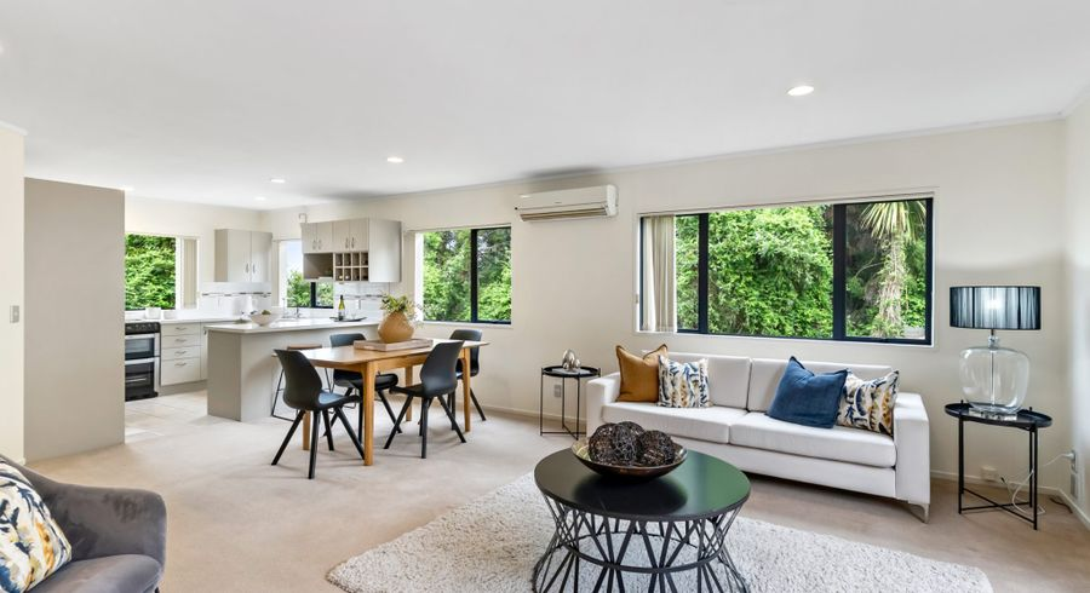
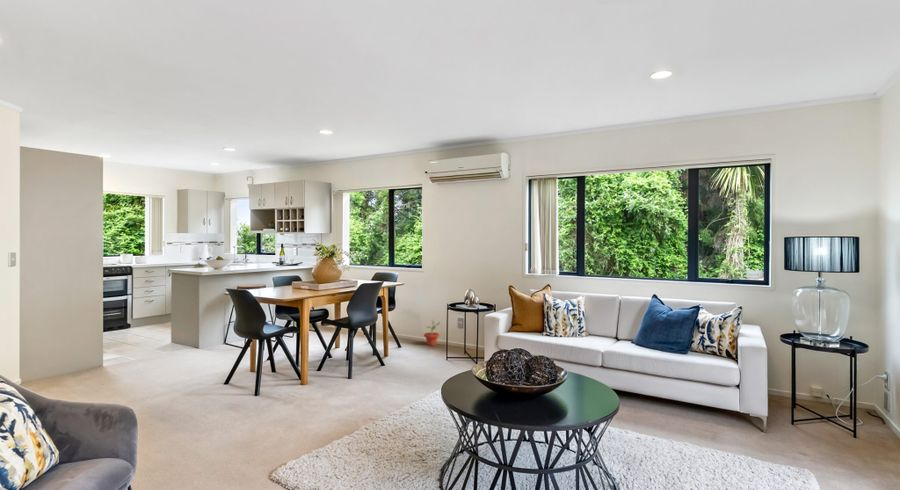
+ potted plant (431, 332)
